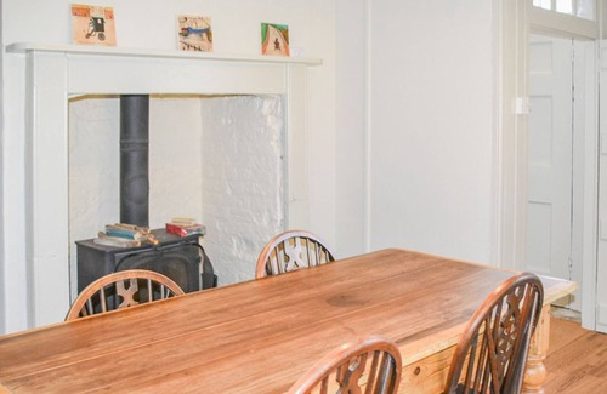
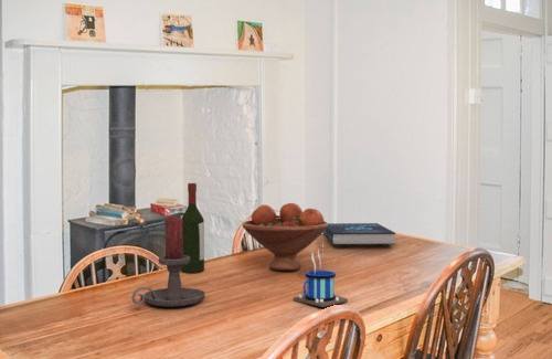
+ wine bottle (192, 226)
+ candle holder (167, 260)
+ mug (318, 271)
+ fruit bowl (285, 236)
+ book (355, 233)
